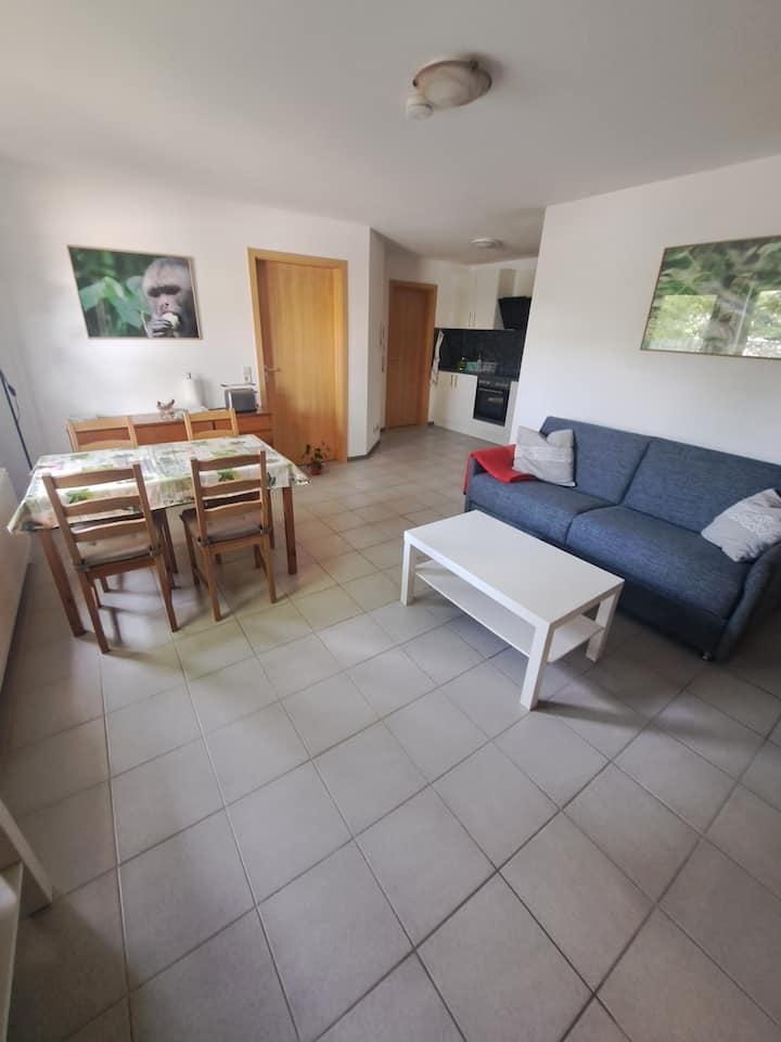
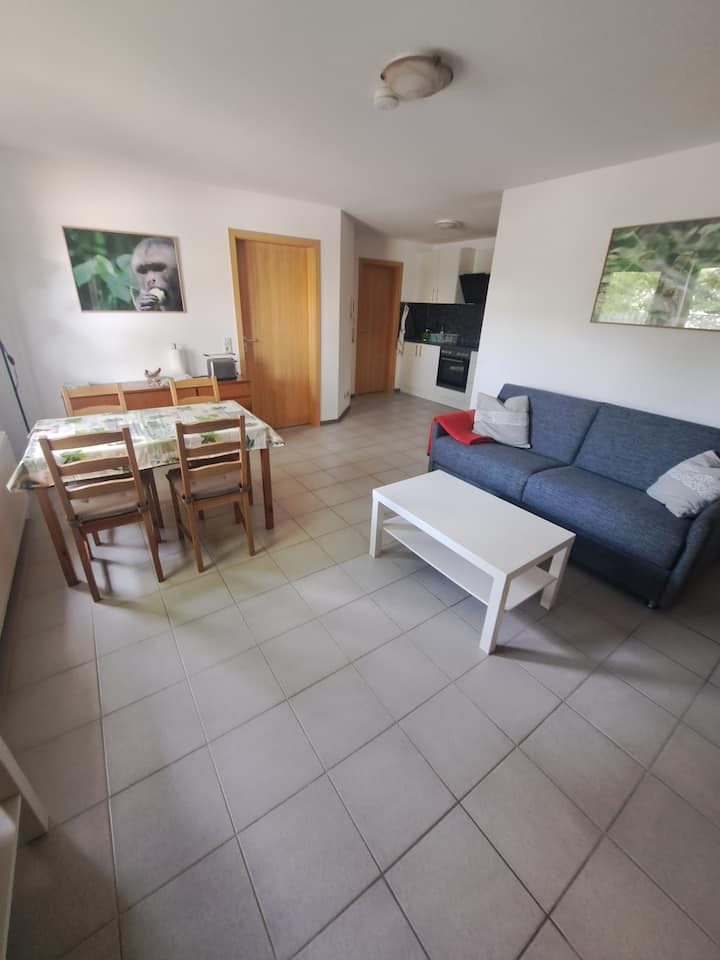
- potted plant (317, 456)
